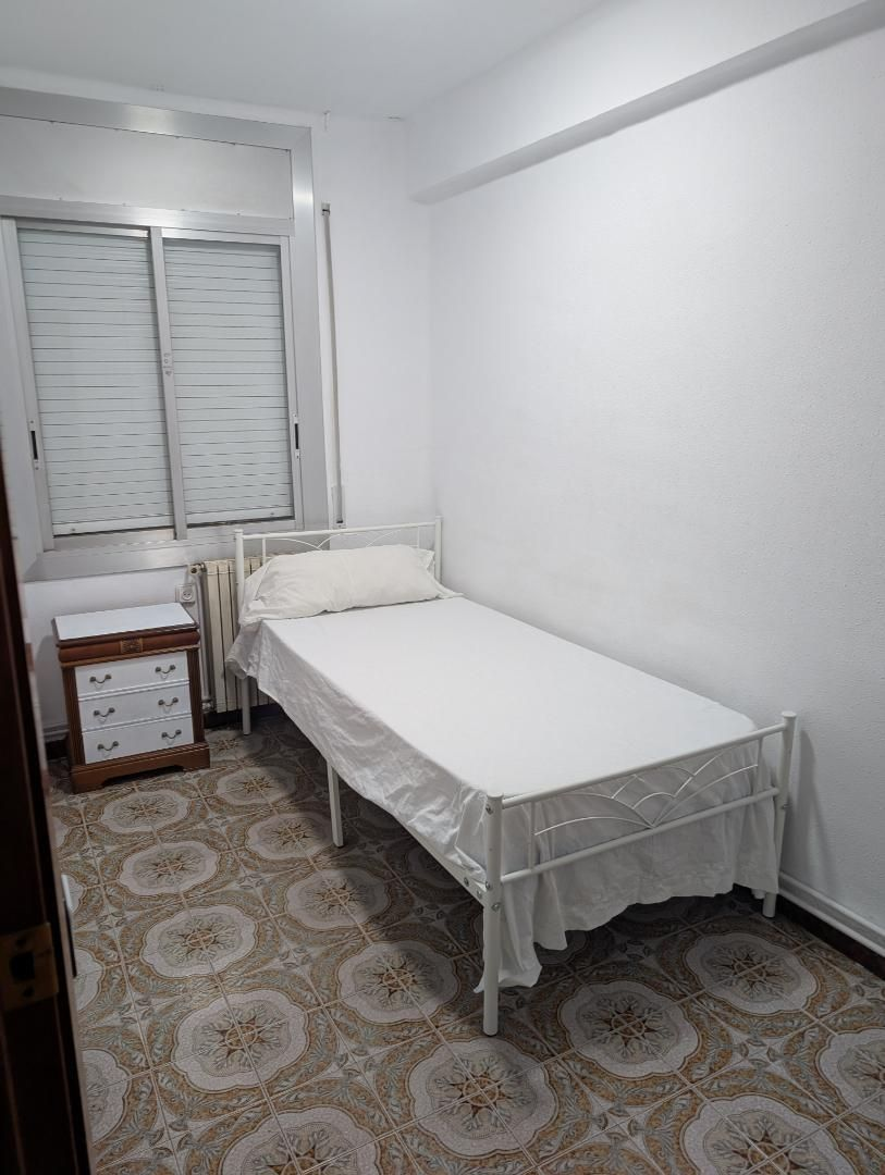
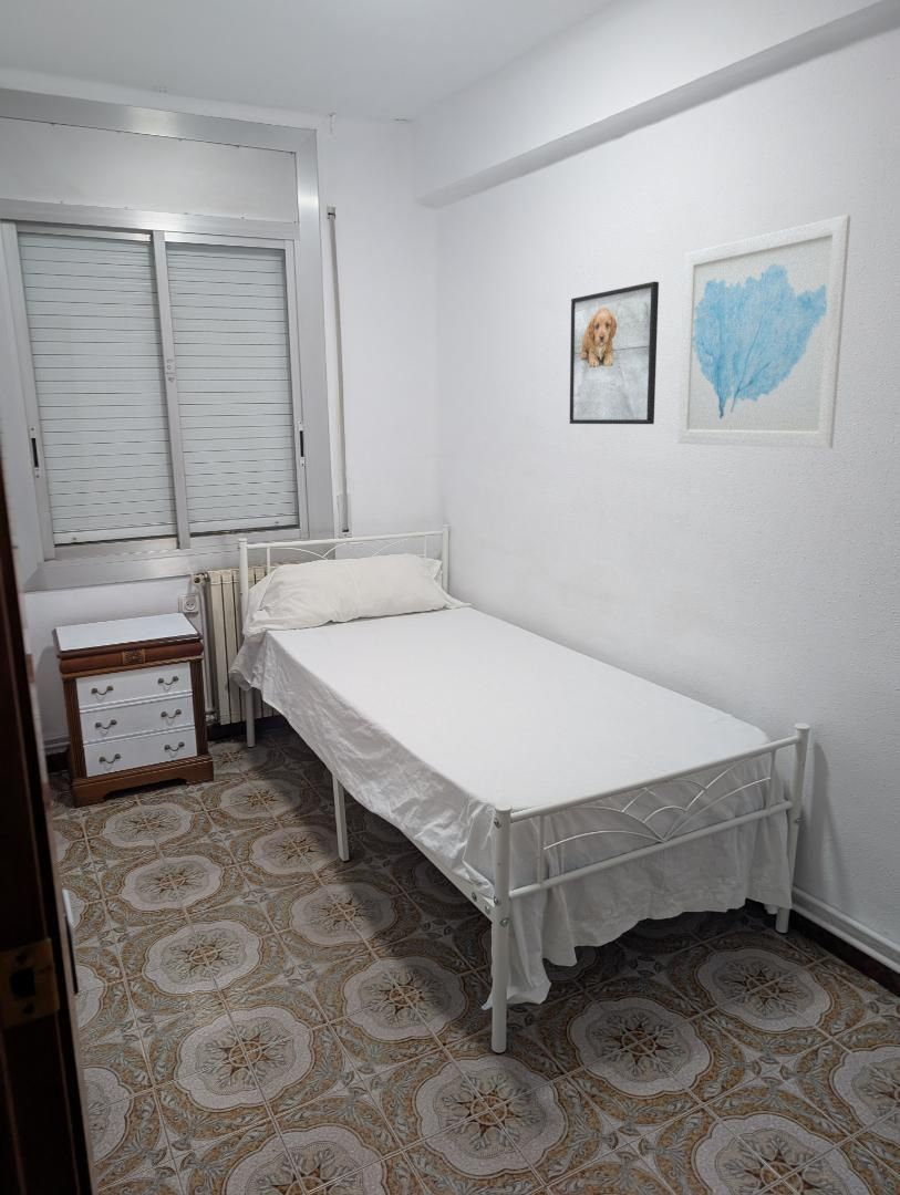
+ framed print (610, 357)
+ wall art (753, 343)
